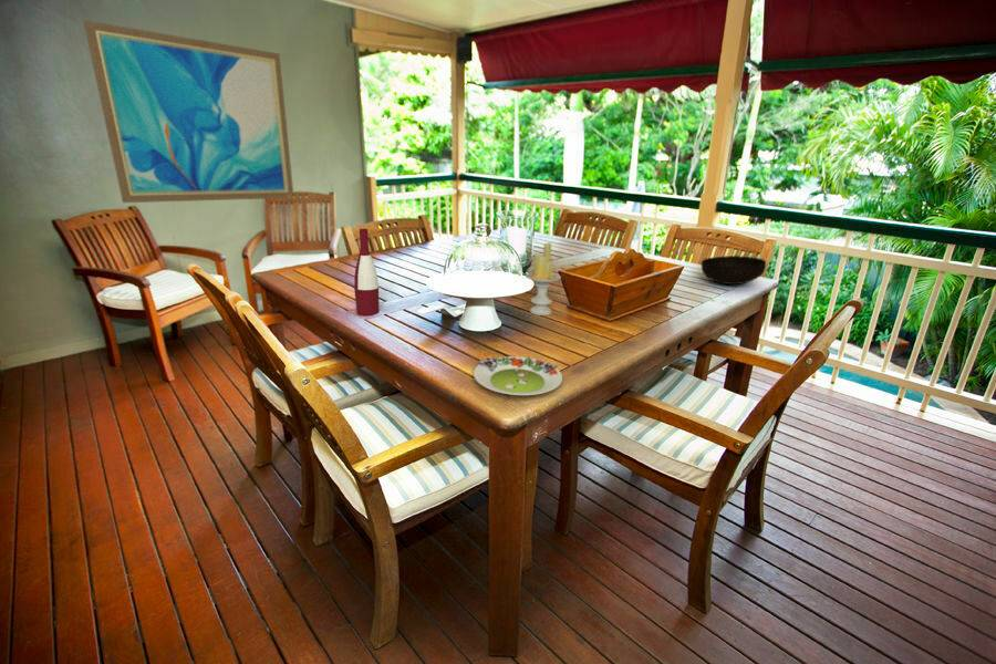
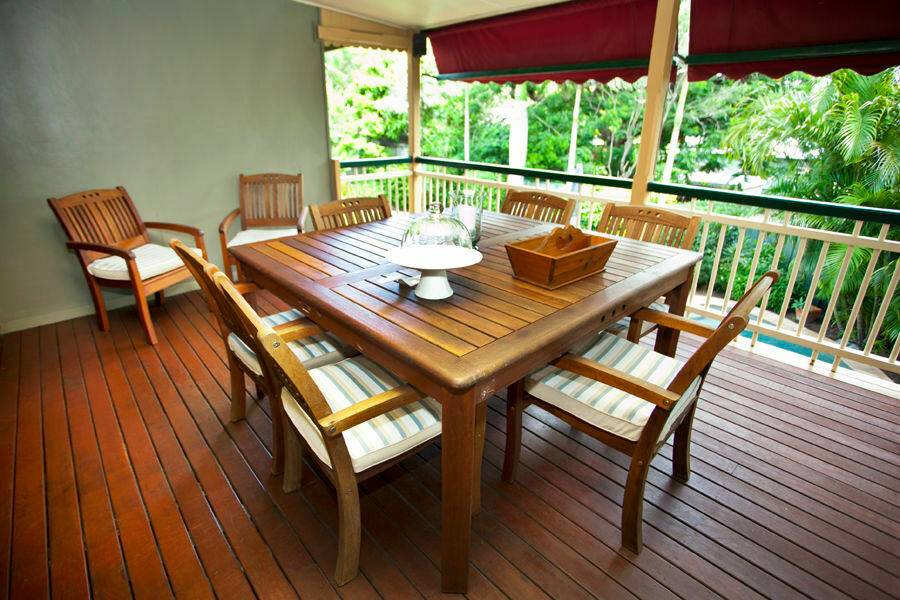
- wall art (206, 123)
- bowl (730, 270)
- candle (542, 278)
- salad plate (517, 376)
- alcohol (365, 271)
